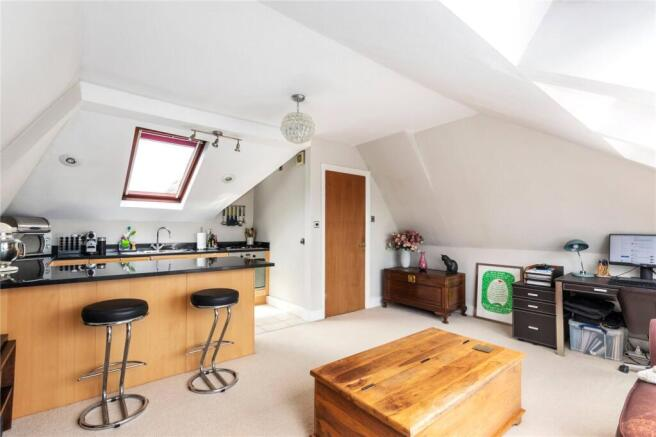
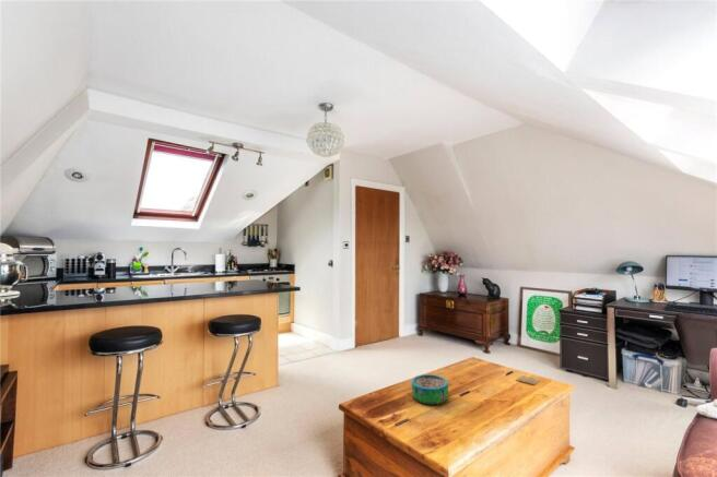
+ decorative bowl (430, 389)
